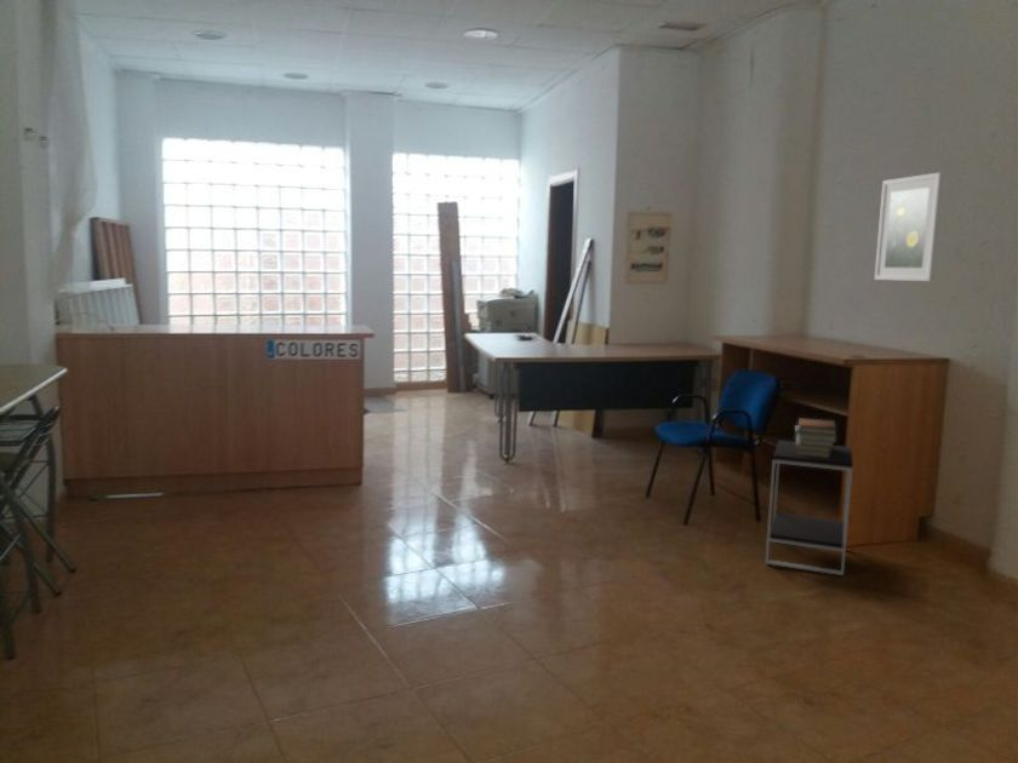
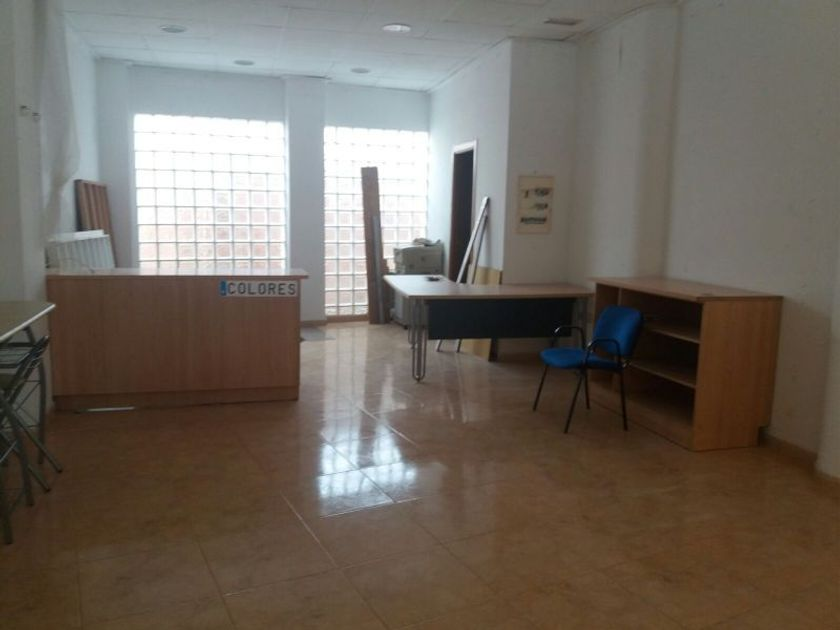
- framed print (907, 229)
- side table (806, 516)
- book stack (814, 436)
